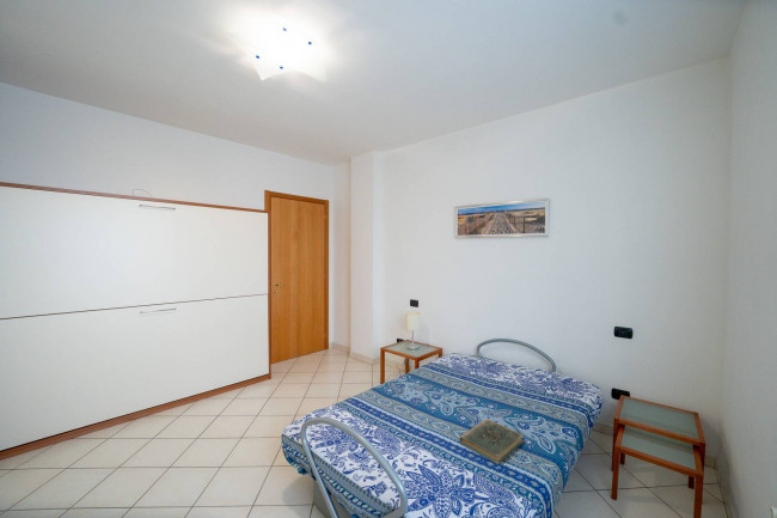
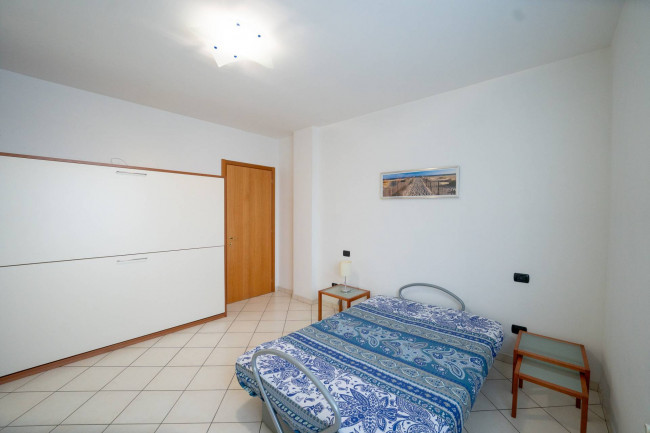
- book (491, 438)
